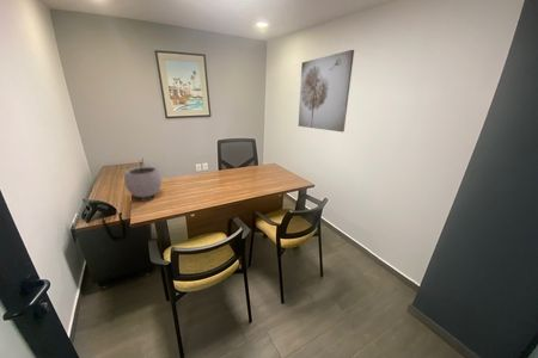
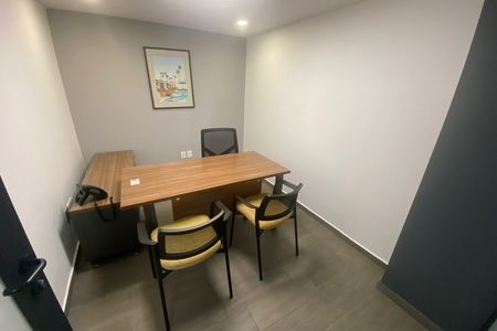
- wall art (320, 94)
- plant pot (142, 177)
